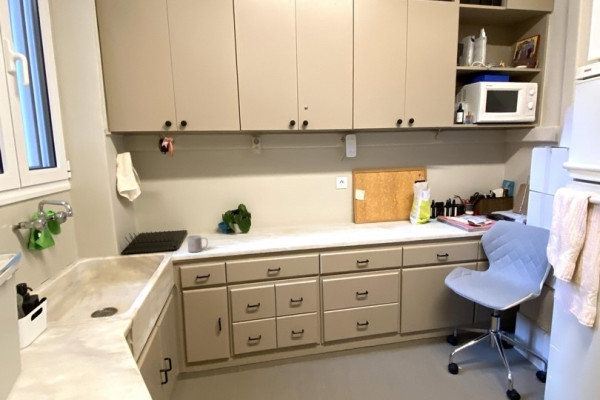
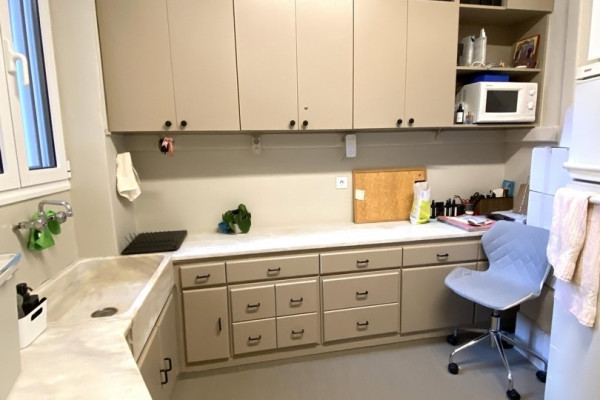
- mug (198, 243)
